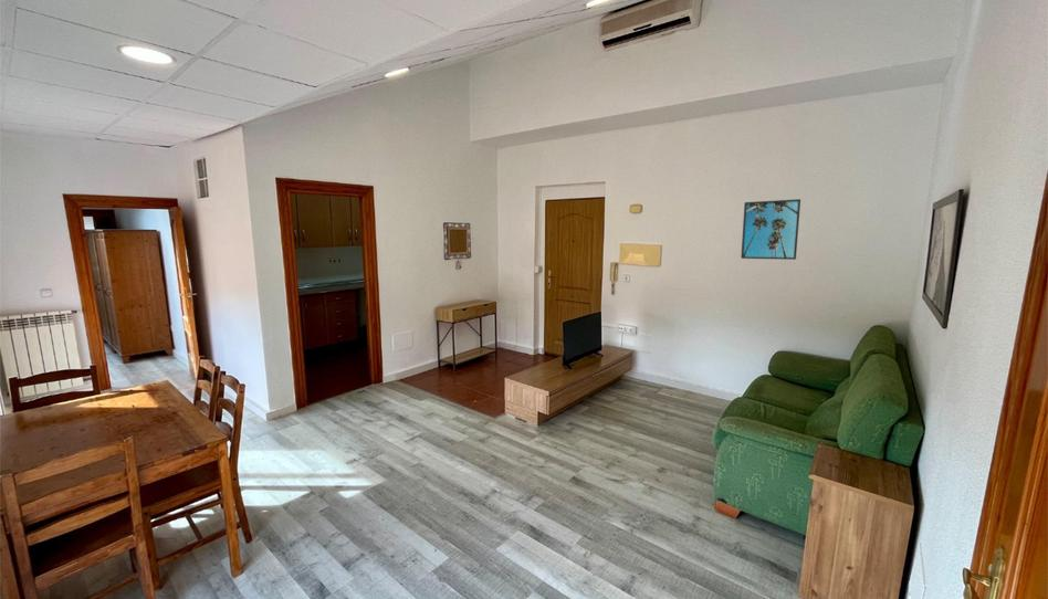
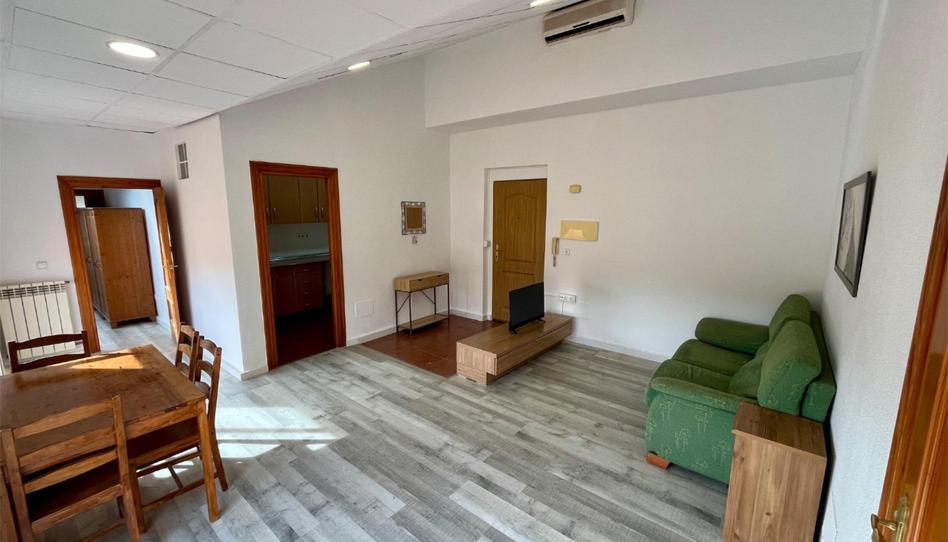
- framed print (769, 230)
